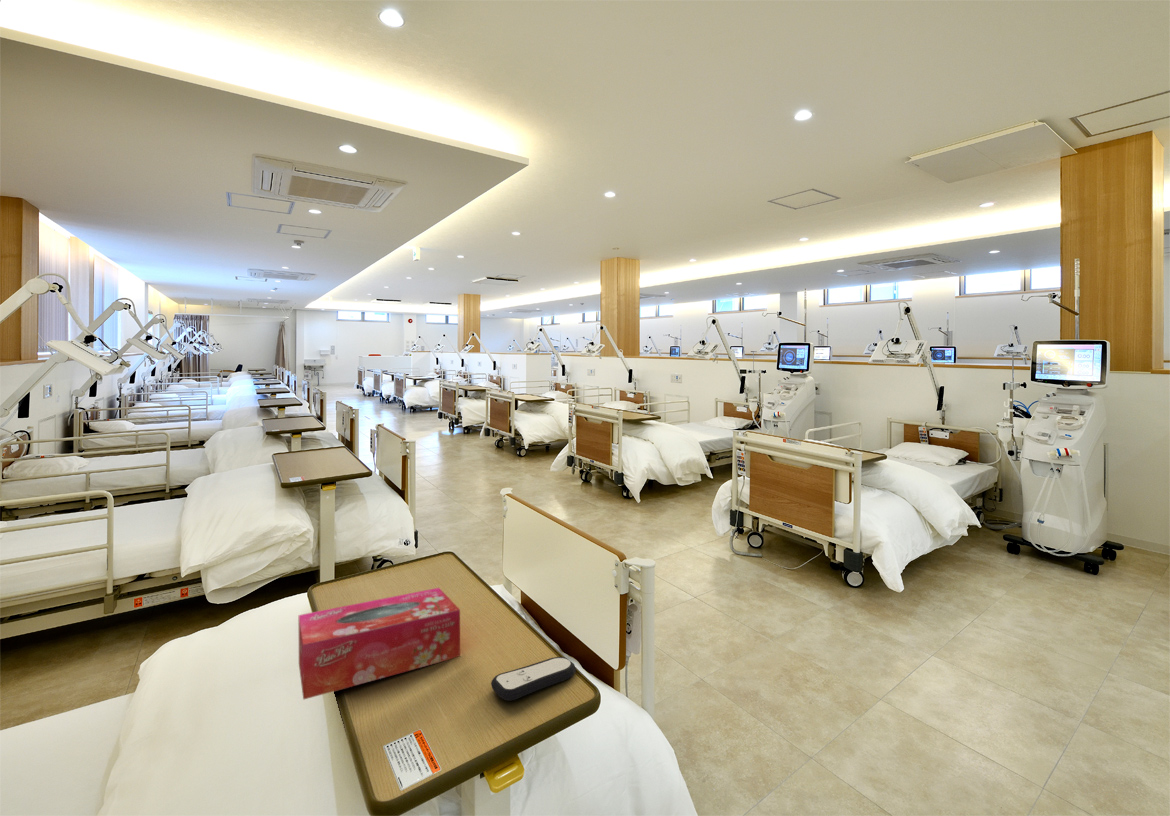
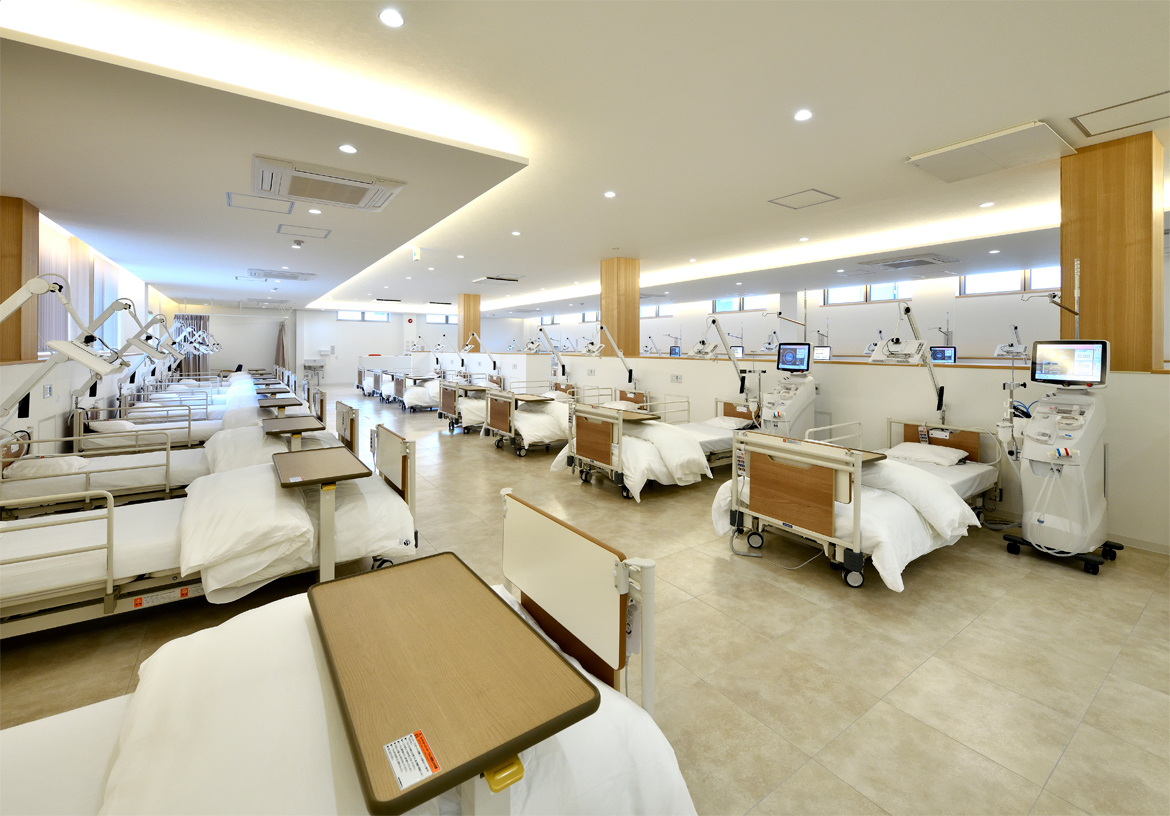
- tissue box (380, 636)
- remote control (535, 676)
